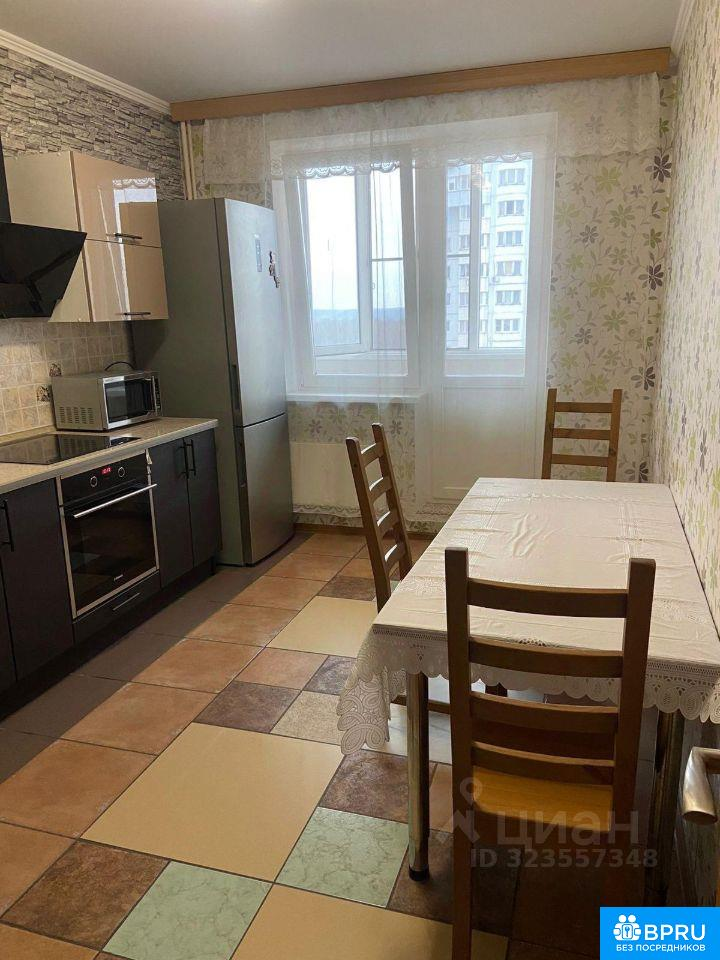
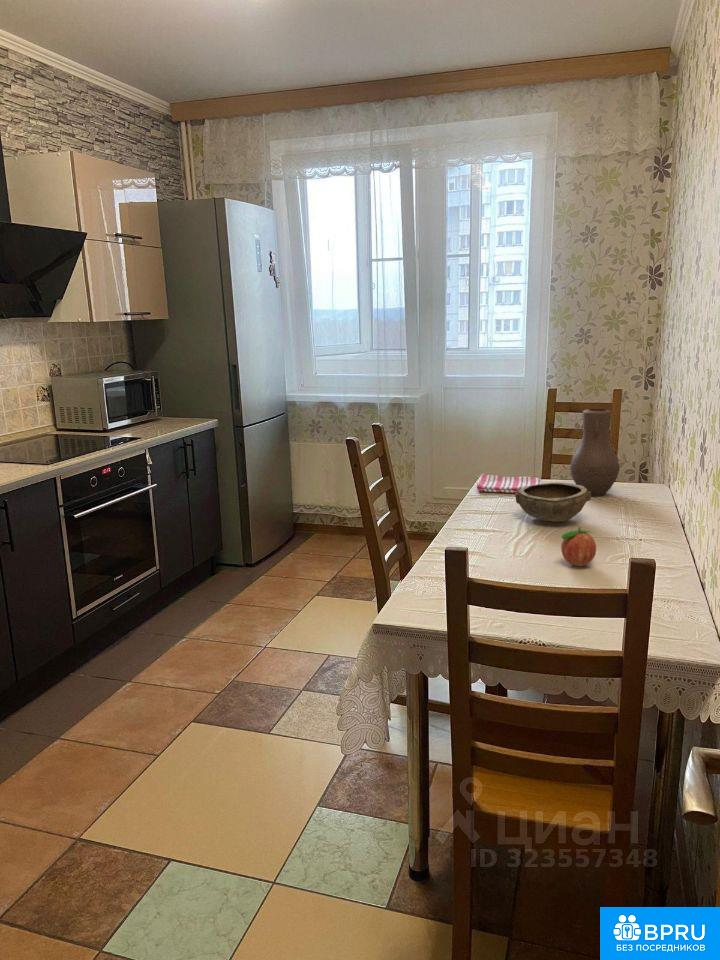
+ bowl (550, 503)
+ dish towel (509, 483)
+ fruit (578, 545)
+ vase (595, 452)
